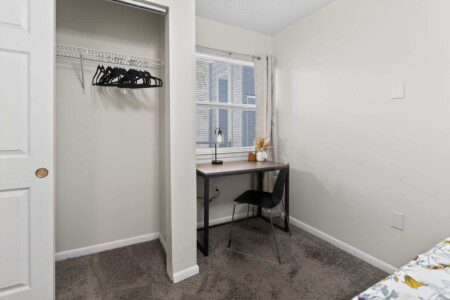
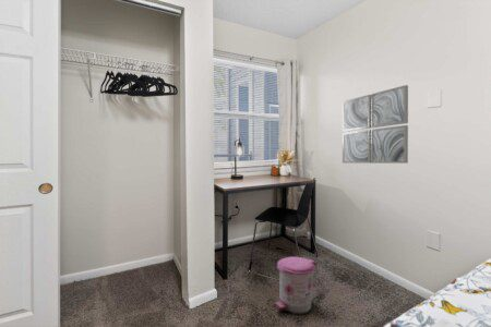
+ trash can (296, 282)
+ wall art (370, 128)
